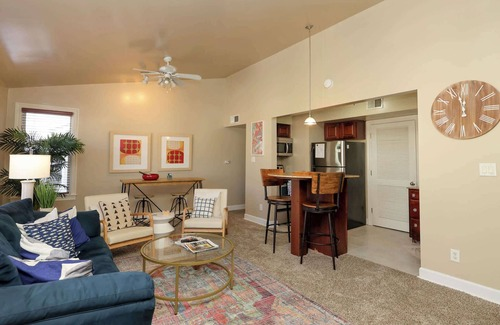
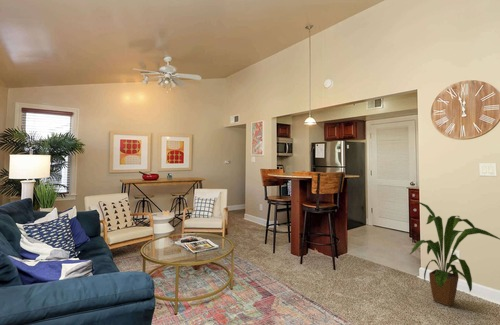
+ house plant (453, 254)
